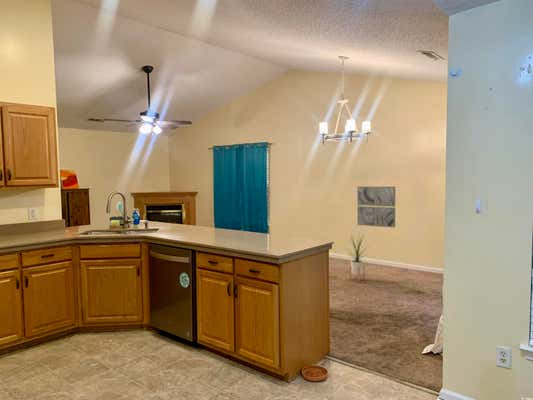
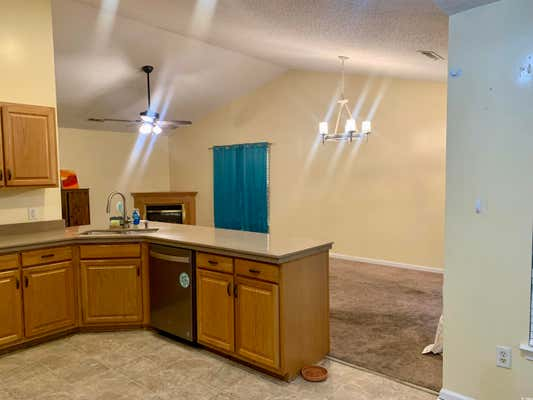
- house plant (356, 255)
- wall art (375, 205)
